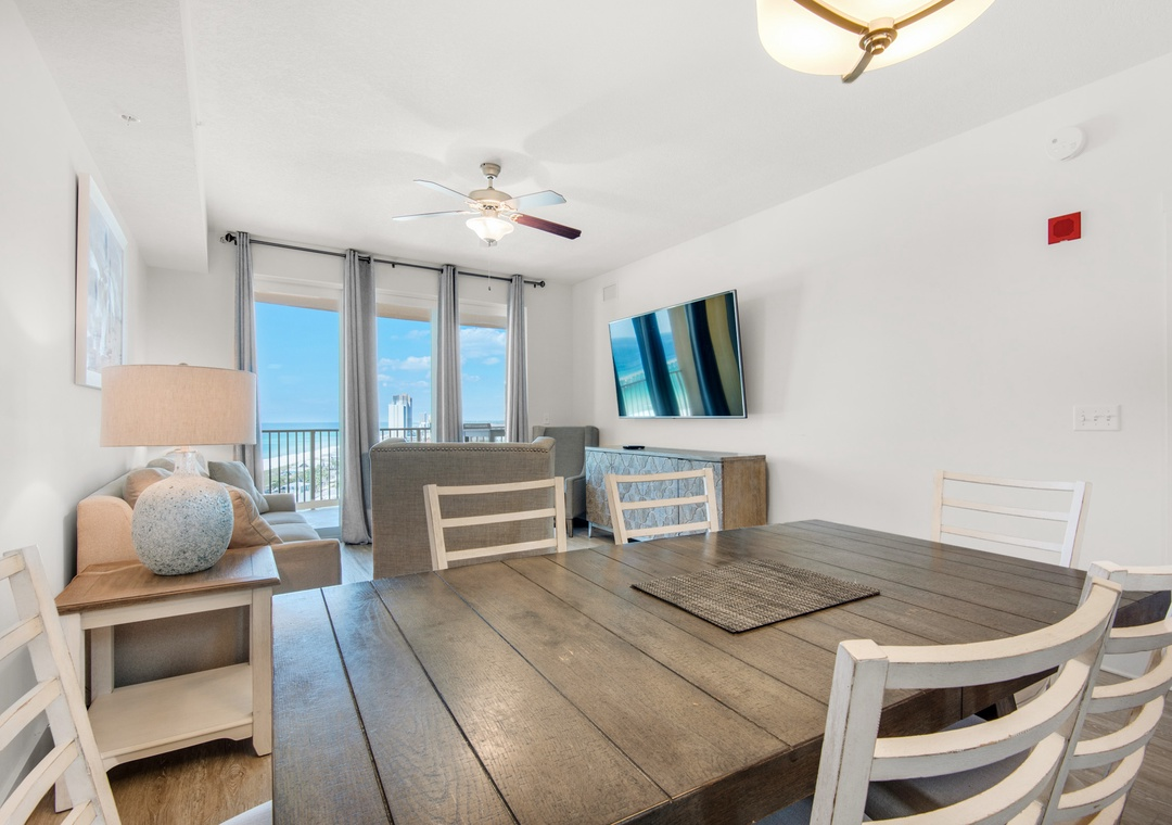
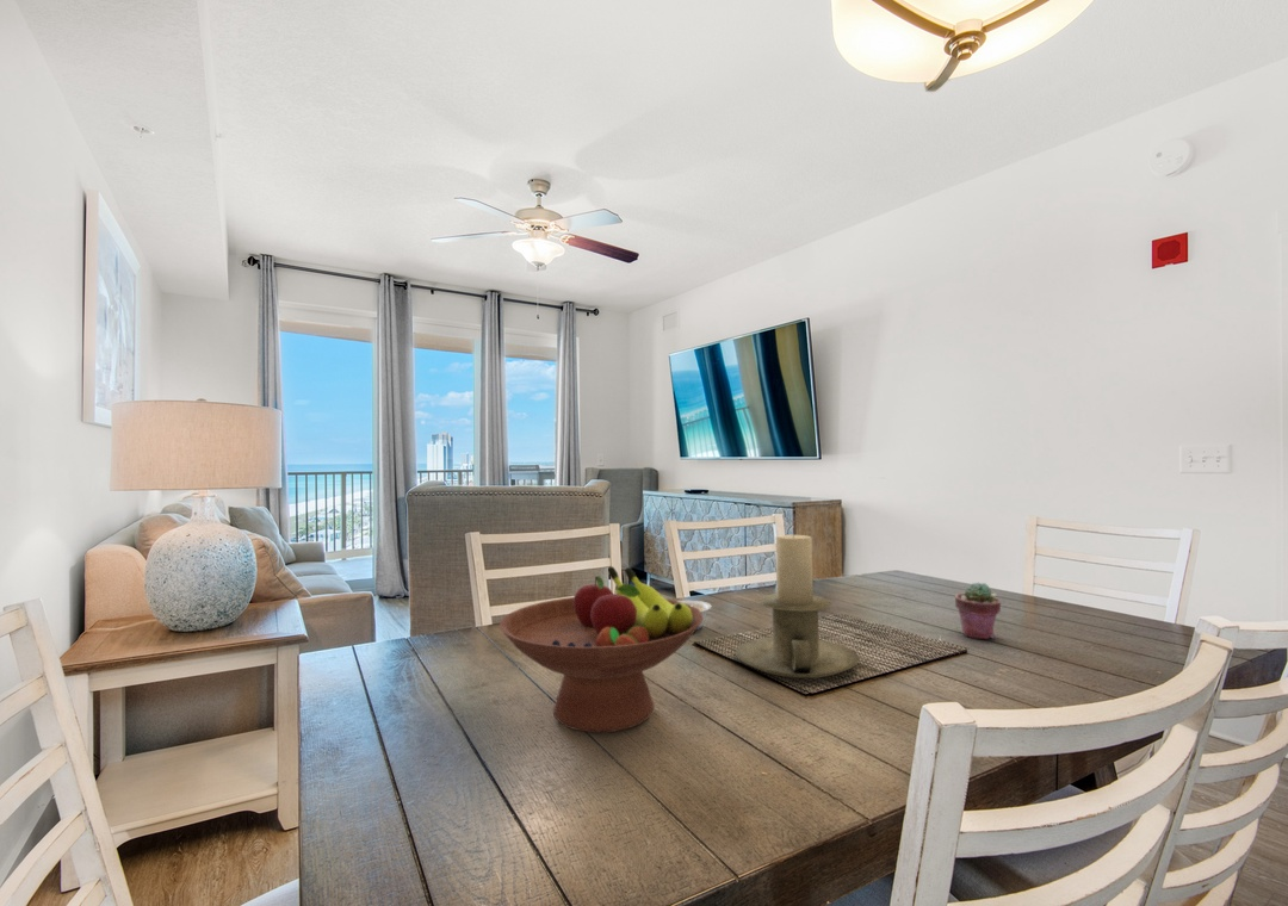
+ potted succulent (977, 608)
+ fruit bowl (602, 646)
+ candle holder (794, 597)
+ legume (686, 603)
